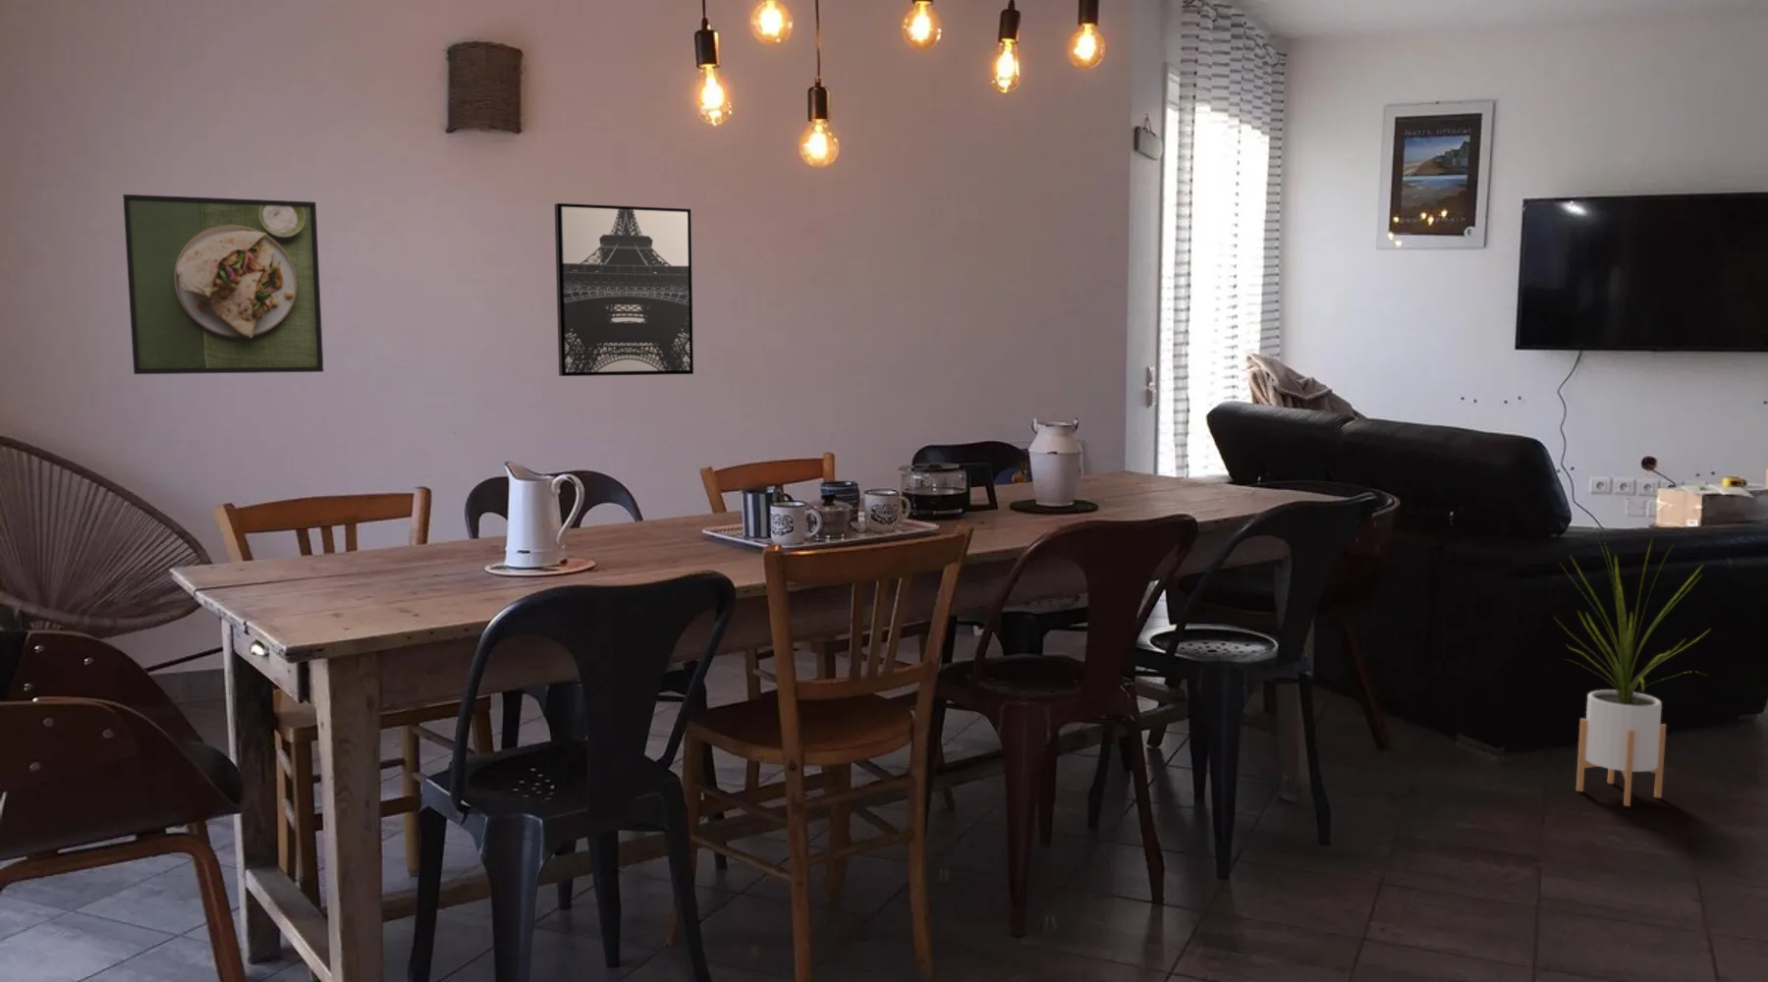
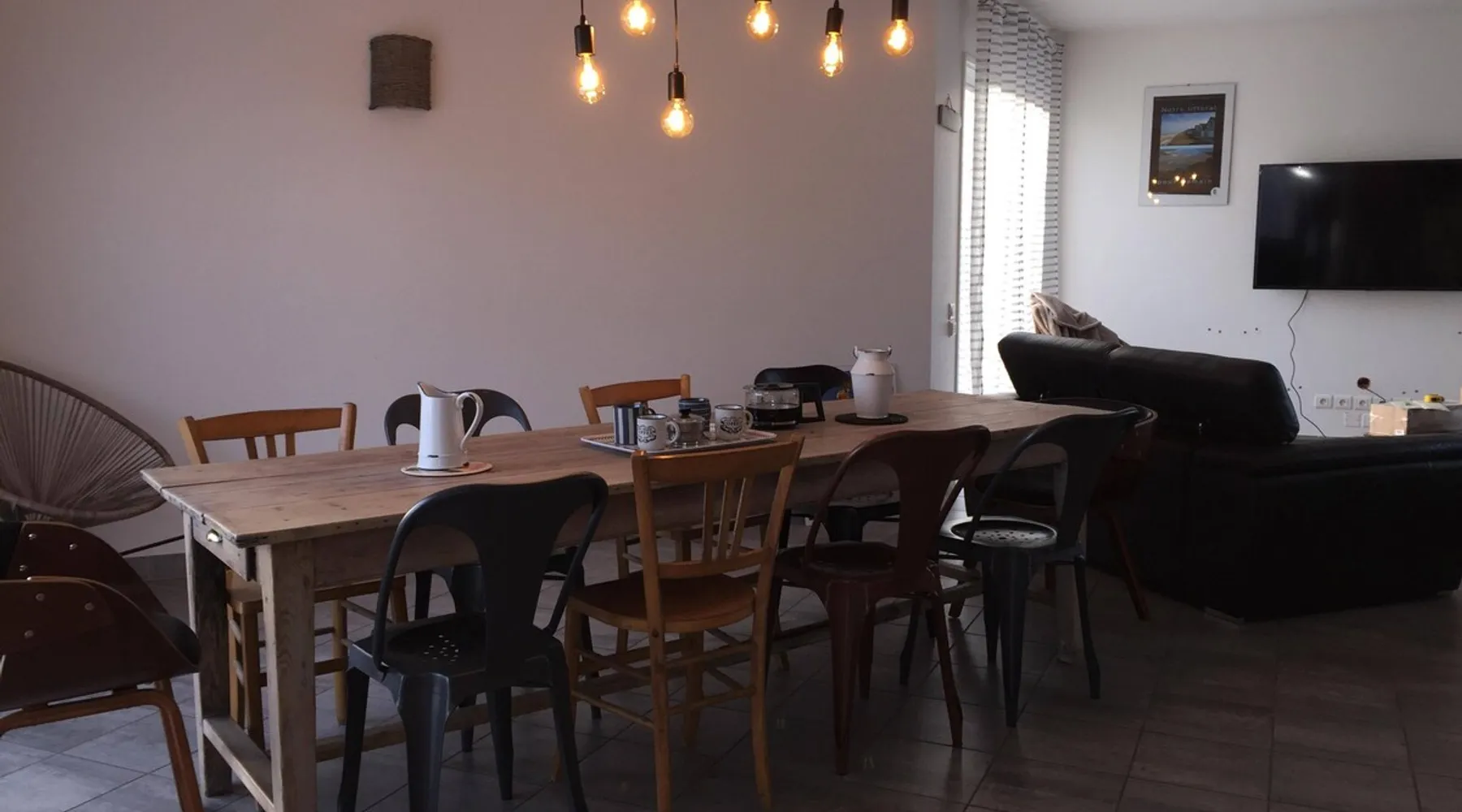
- wall art (625, 290)
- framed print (226, 285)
- house plant (1628, 666)
